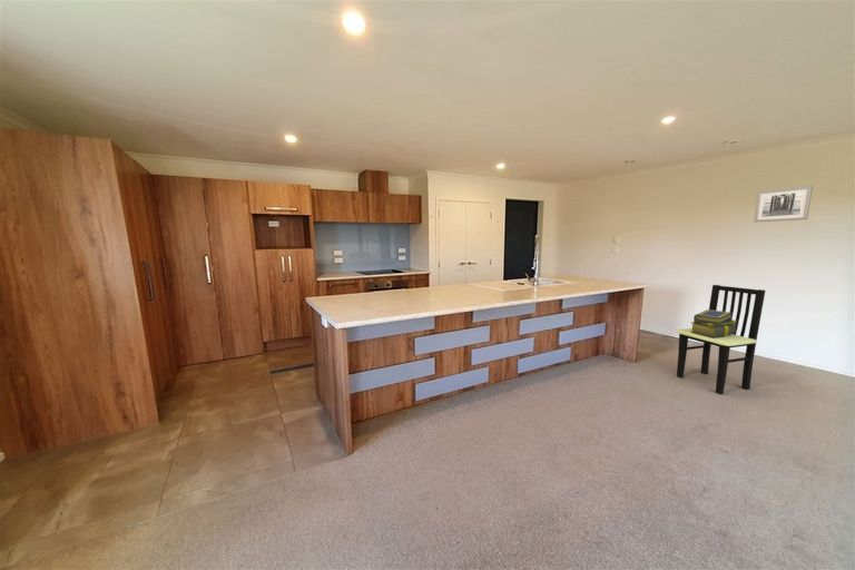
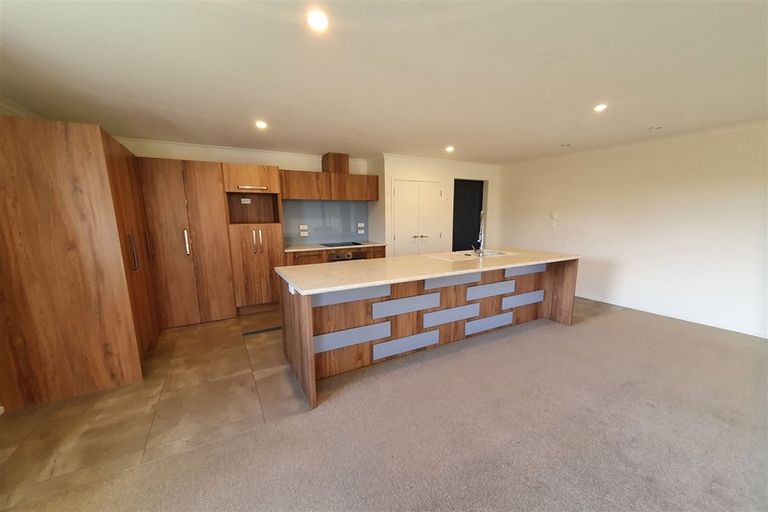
- stack of books (712, 323)
- dining chair (716, 337)
- wall art (782, 205)
